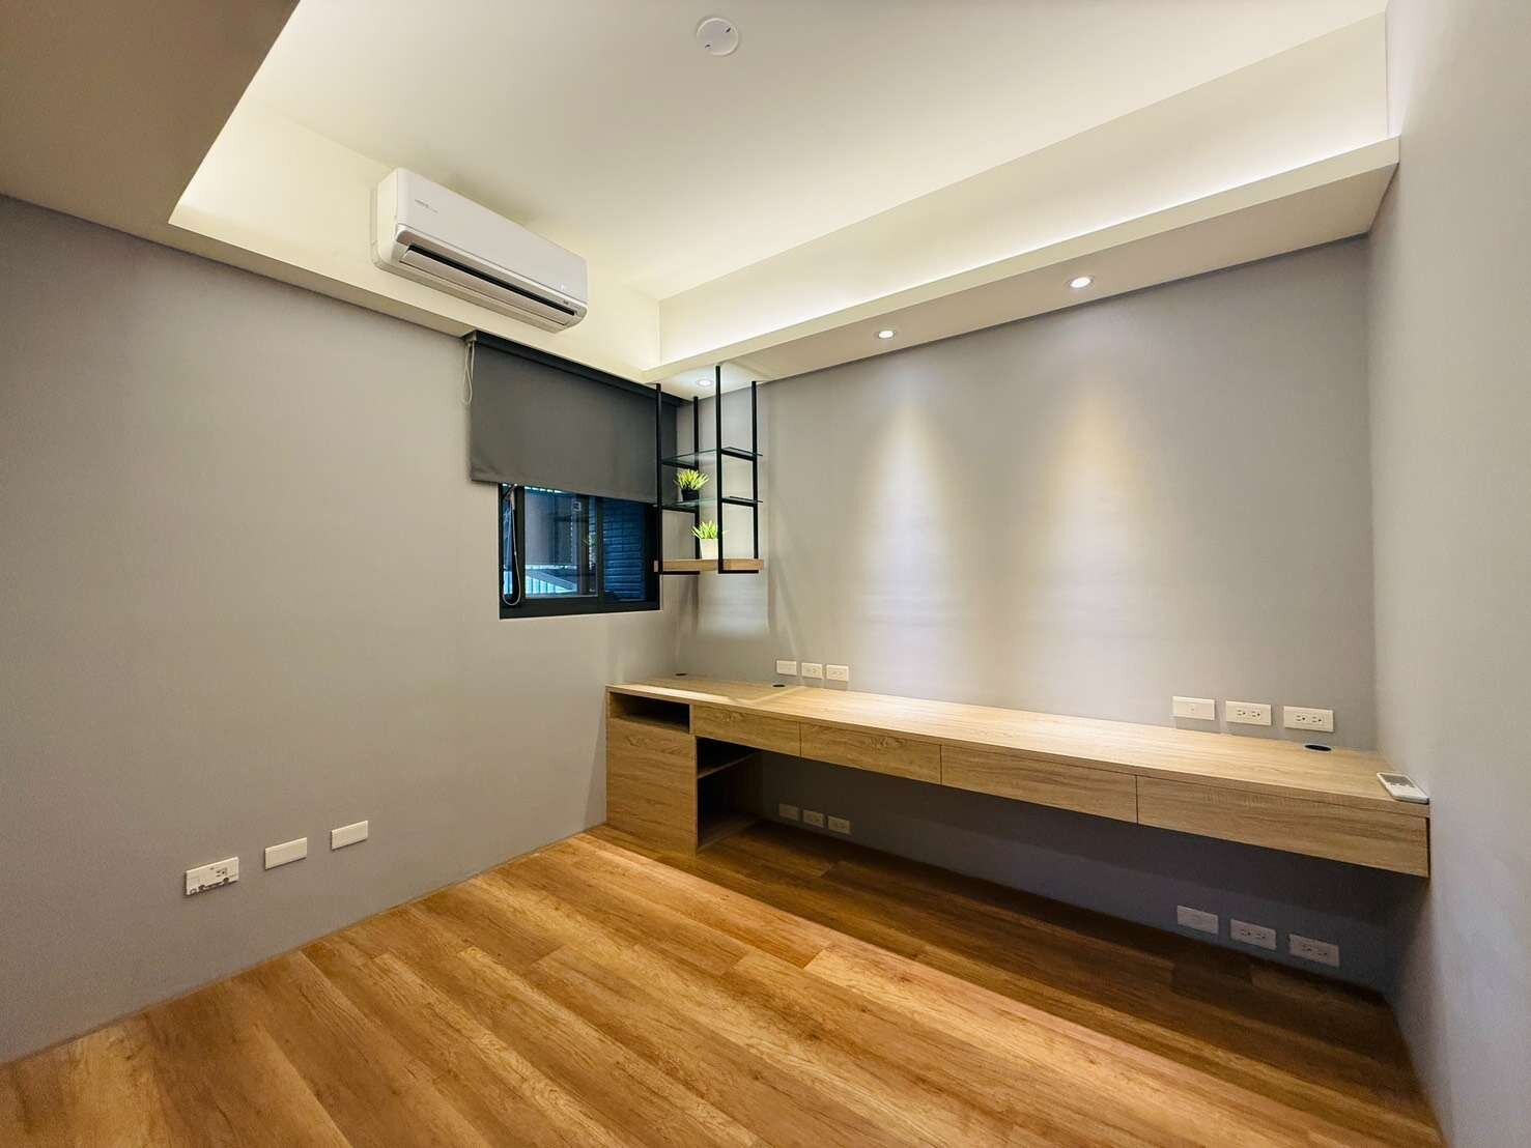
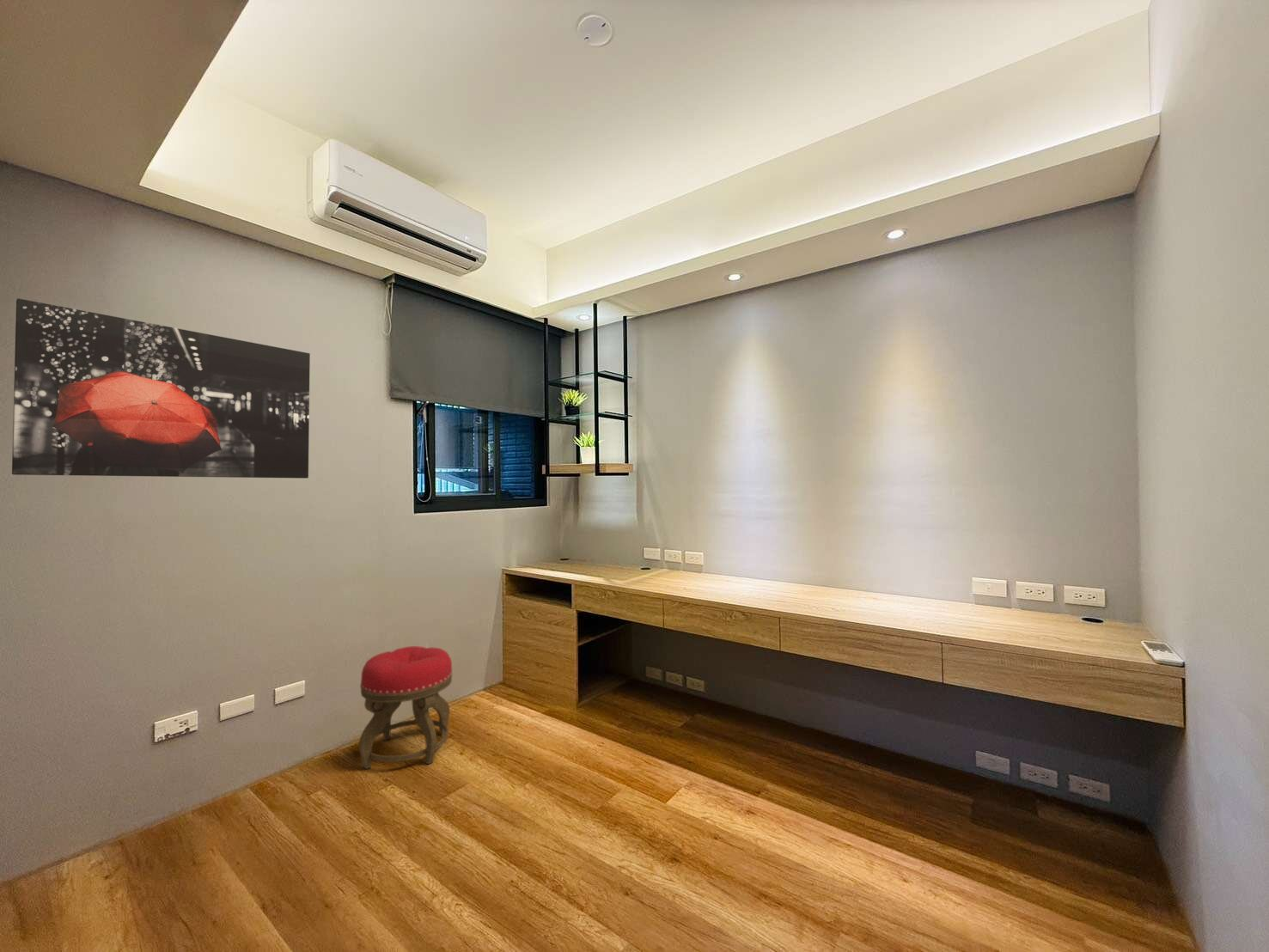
+ wall art (186, 403)
+ stool (407, 700)
